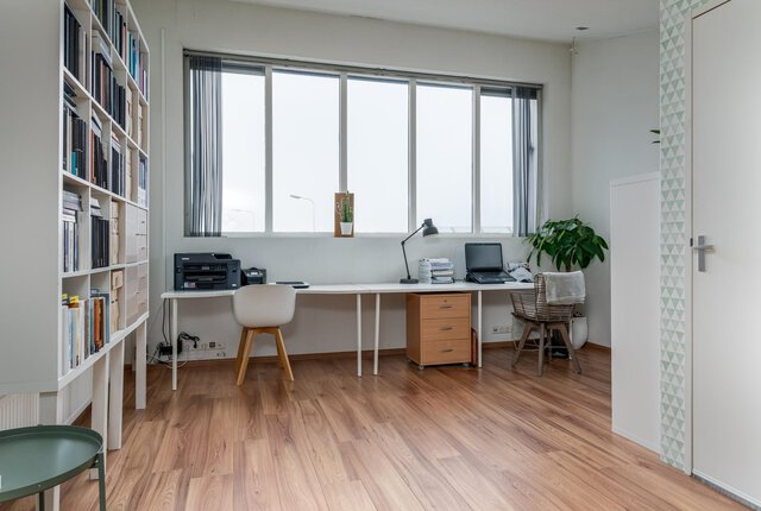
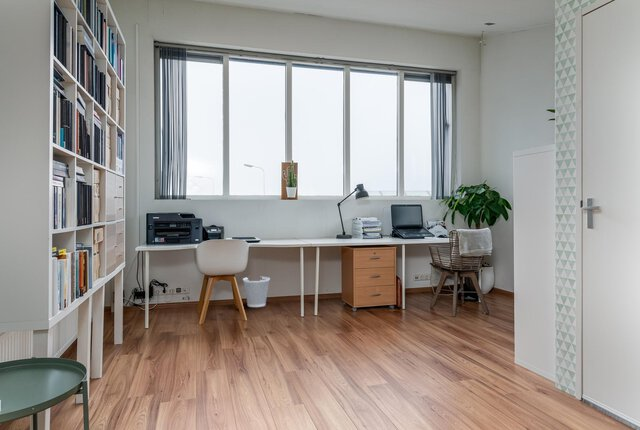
+ wastebasket (256, 291)
